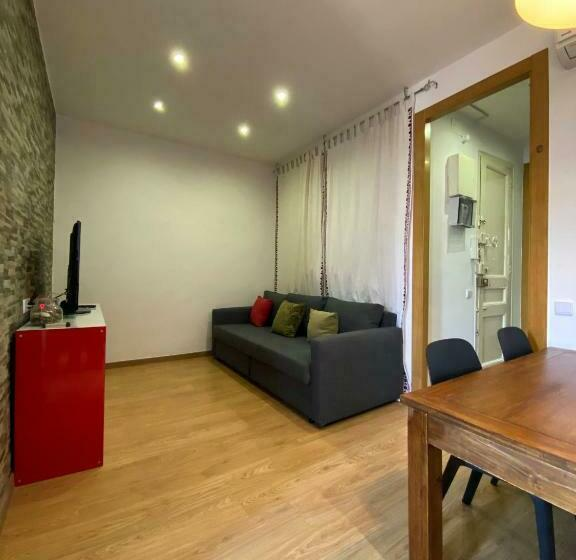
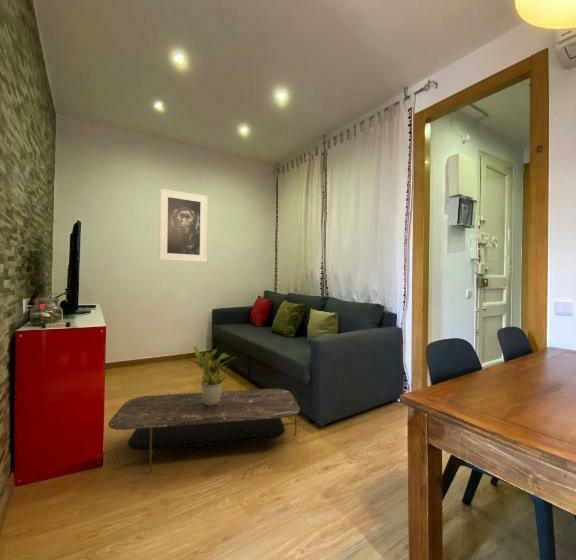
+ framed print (184, 226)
+ potted plant (208, 375)
+ coffee table (211, 424)
